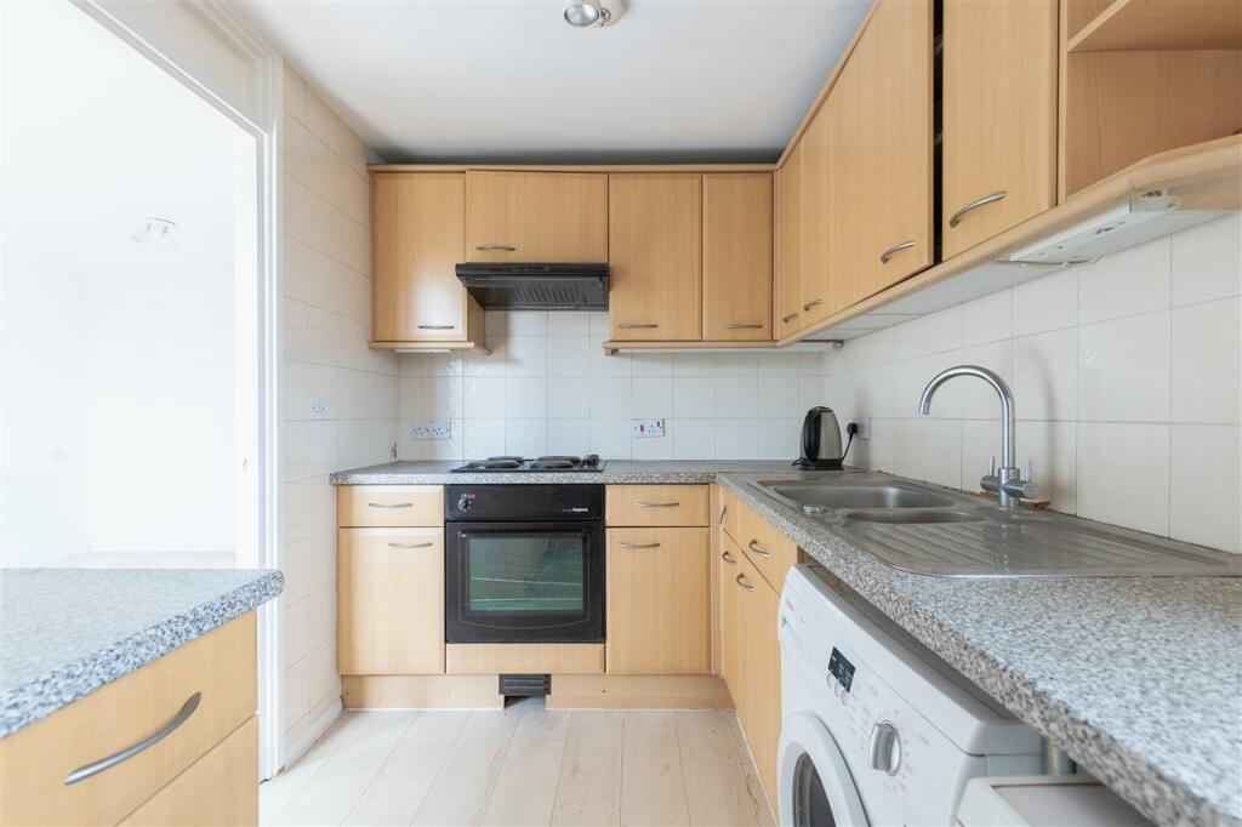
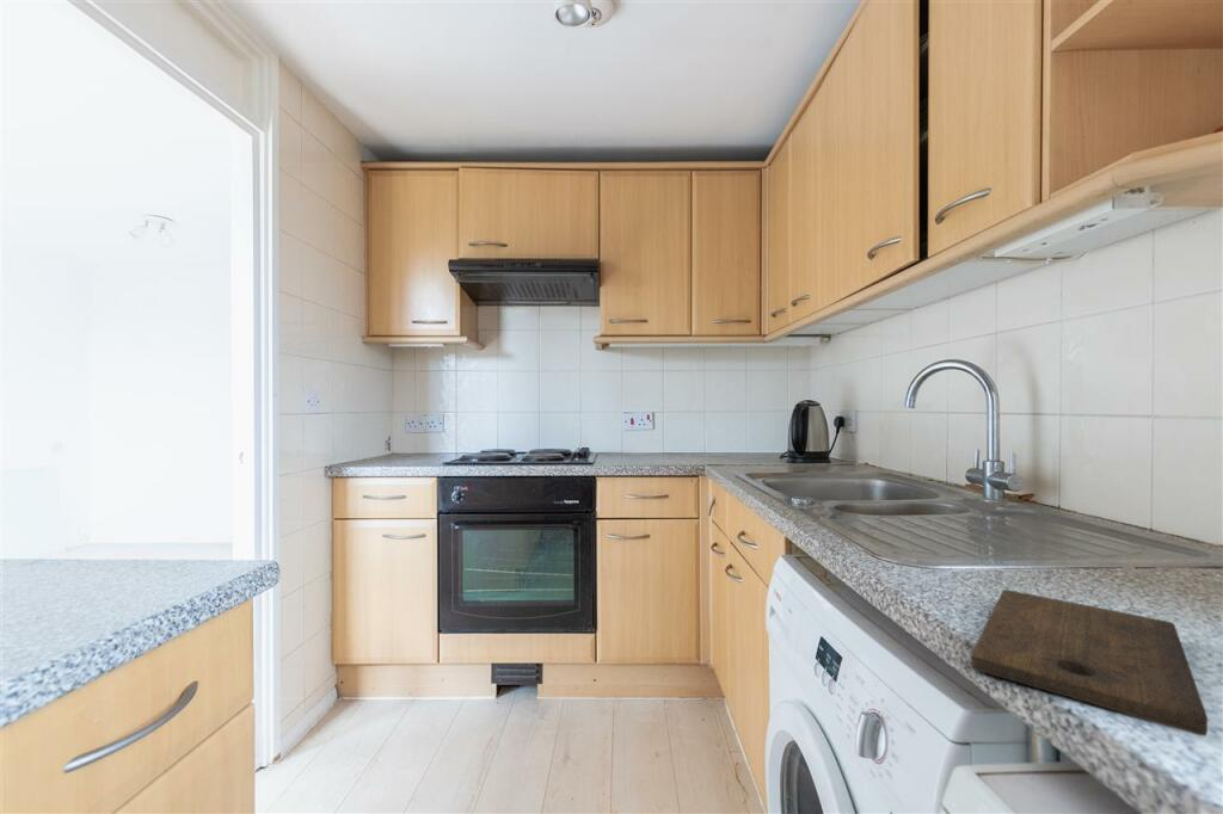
+ cutting board (1078, 643)
